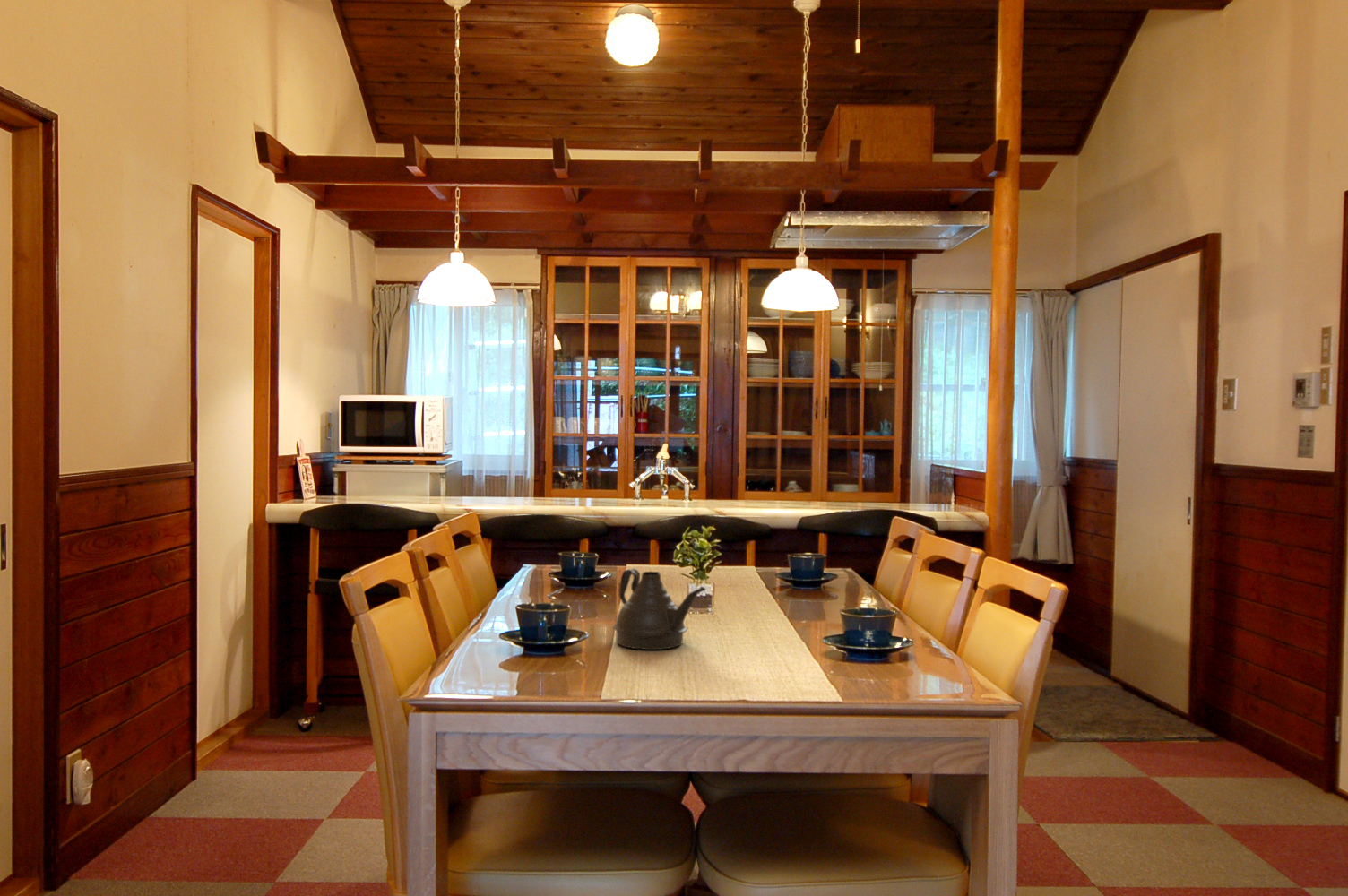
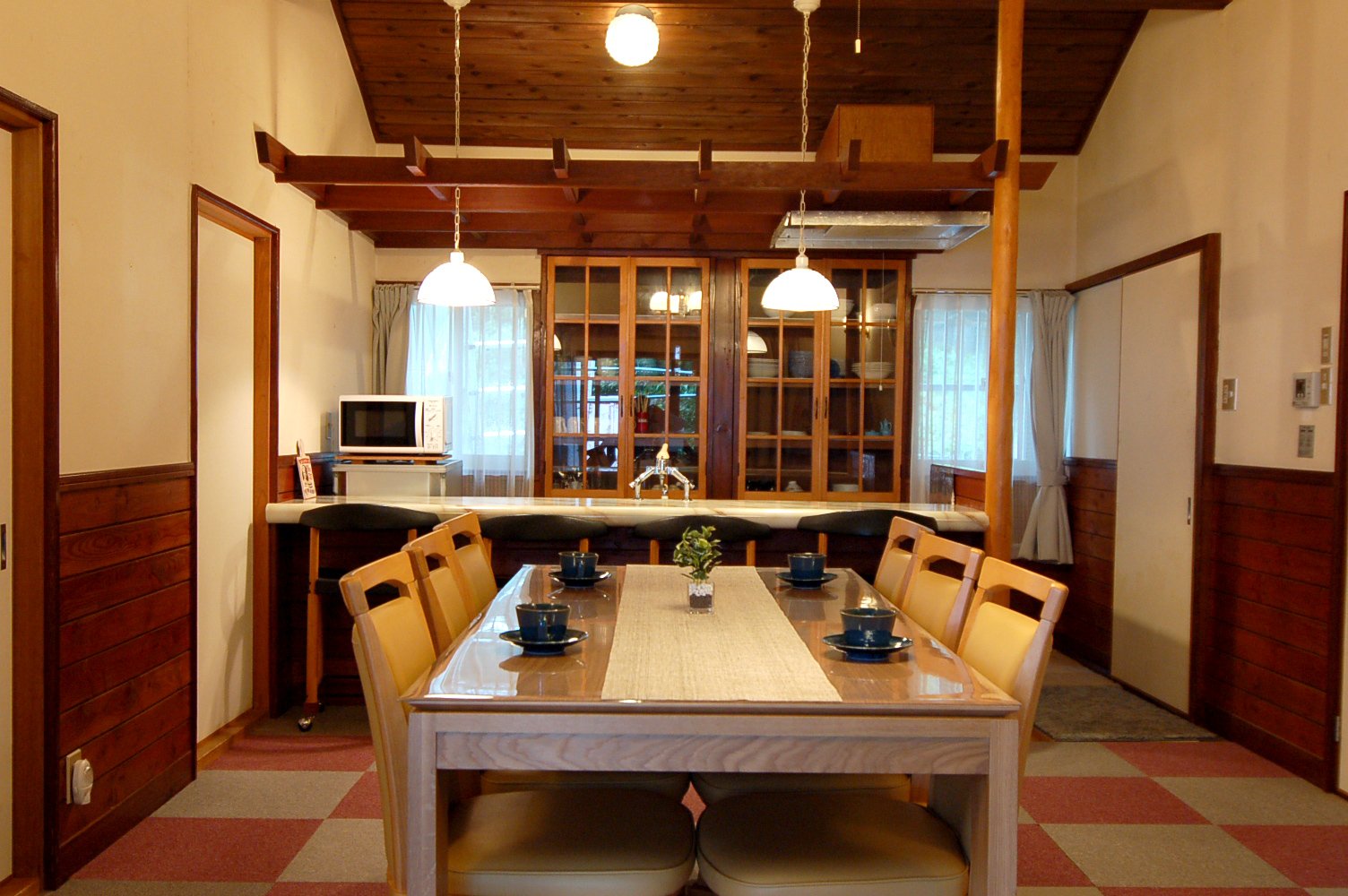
- teapot (660, 609)
